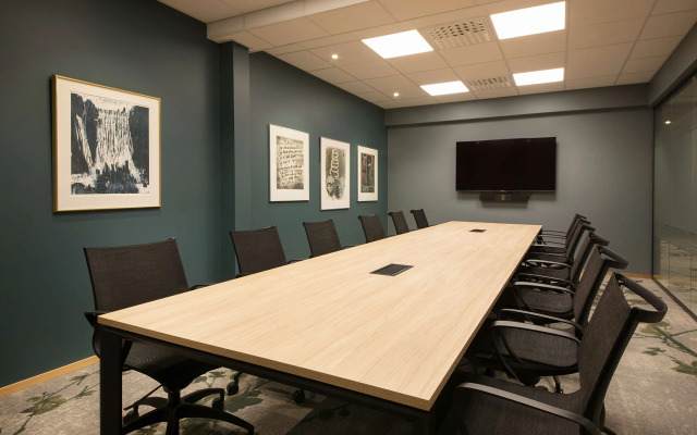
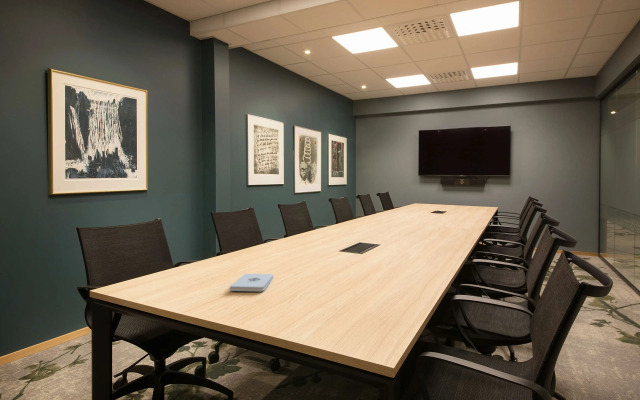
+ notepad (253, 281)
